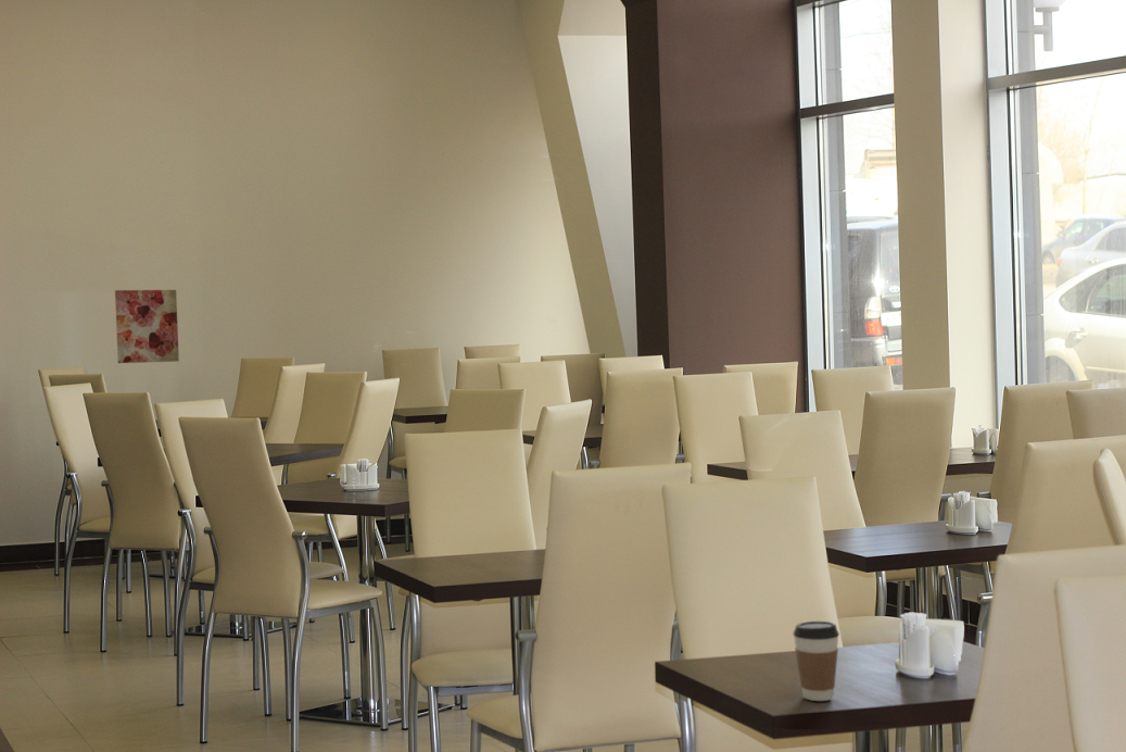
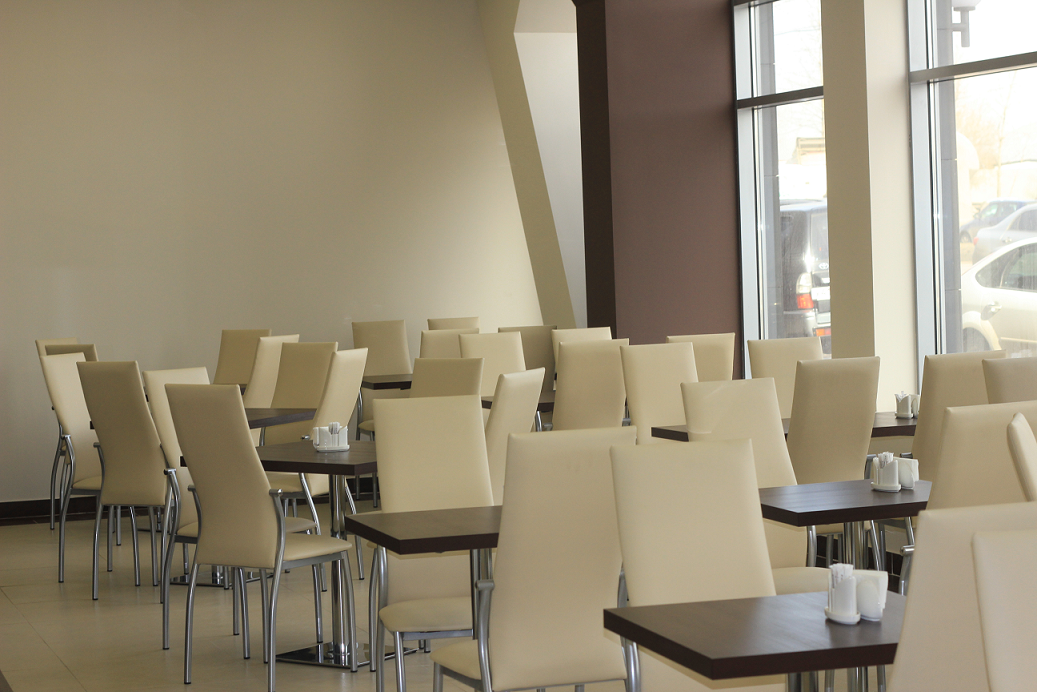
- coffee cup (817, 660)
- wall art (147, 326)
